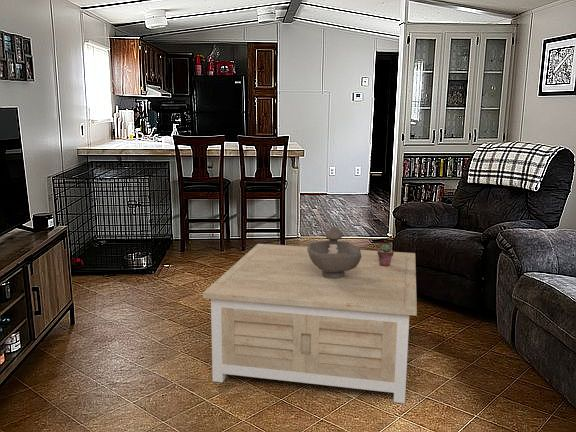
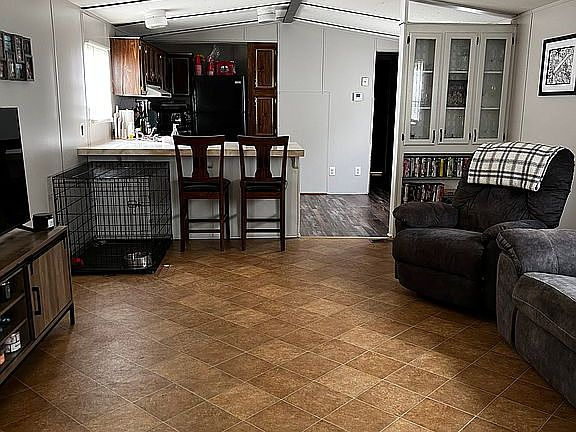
- coffee table (321, 311)
- decorative bowl (333, 250)
- potted succulent (385, 254)
